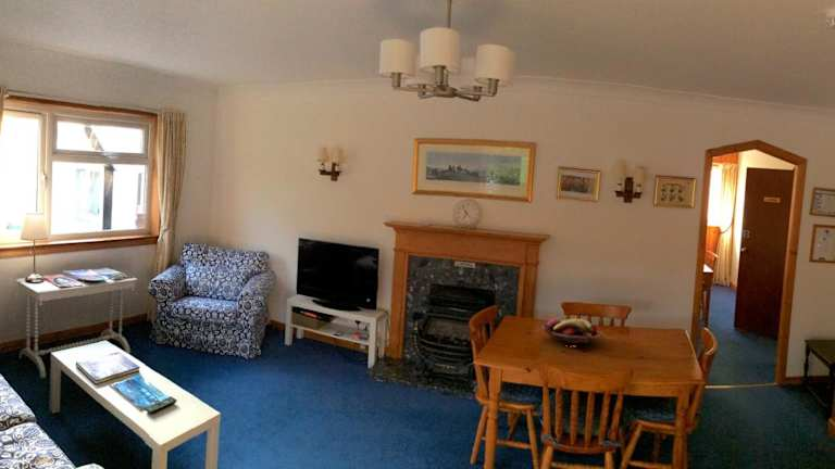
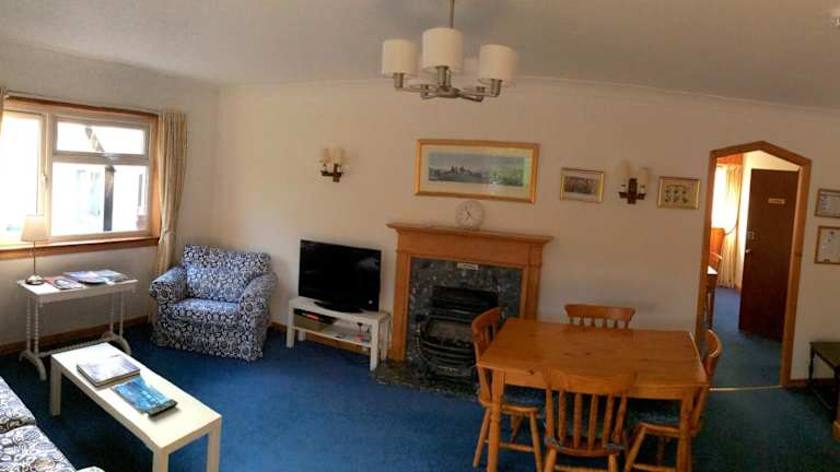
- fruit basket (572, 329)
